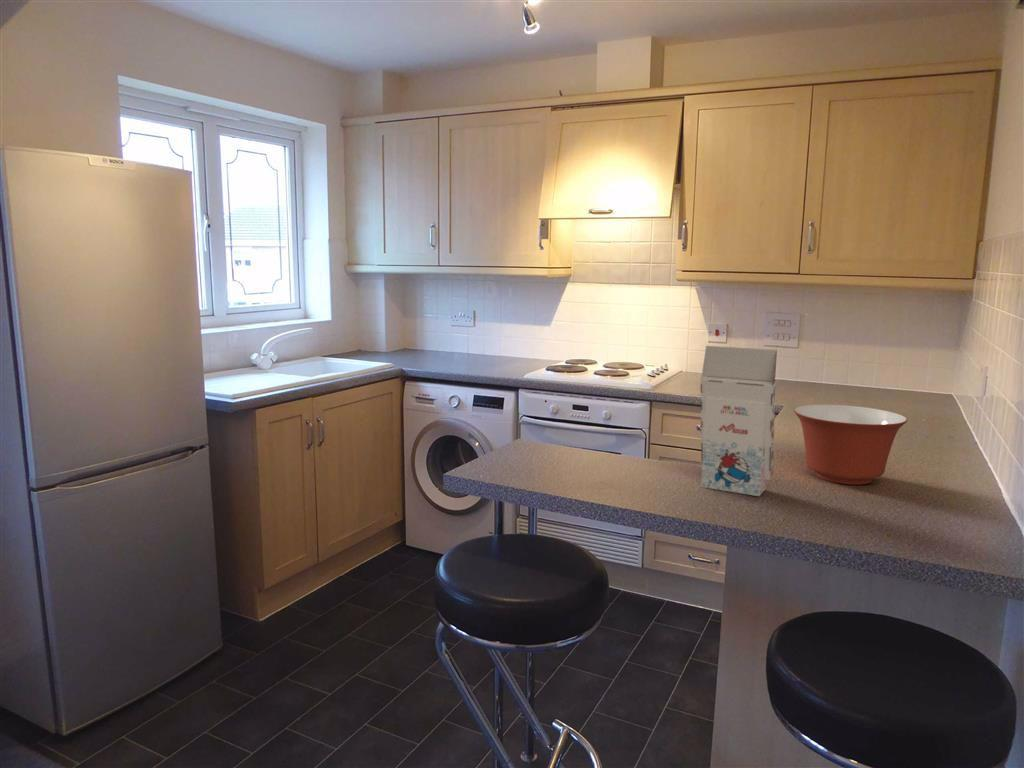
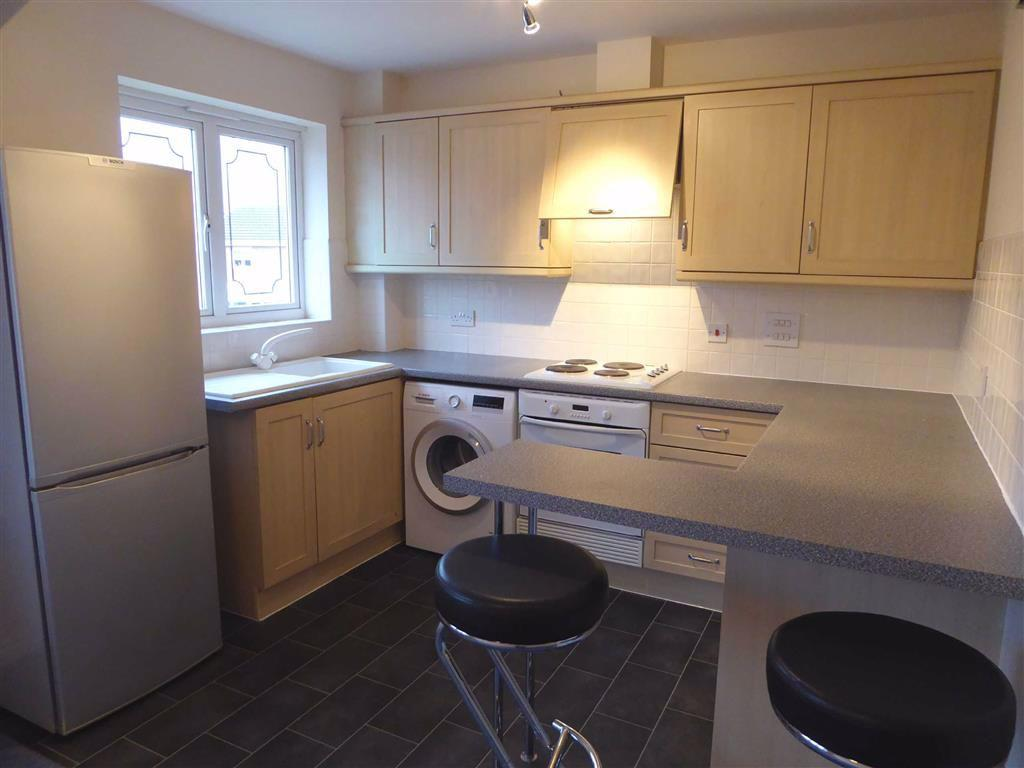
- gift box (737, 418)
- mixing bowl (846, 445)
